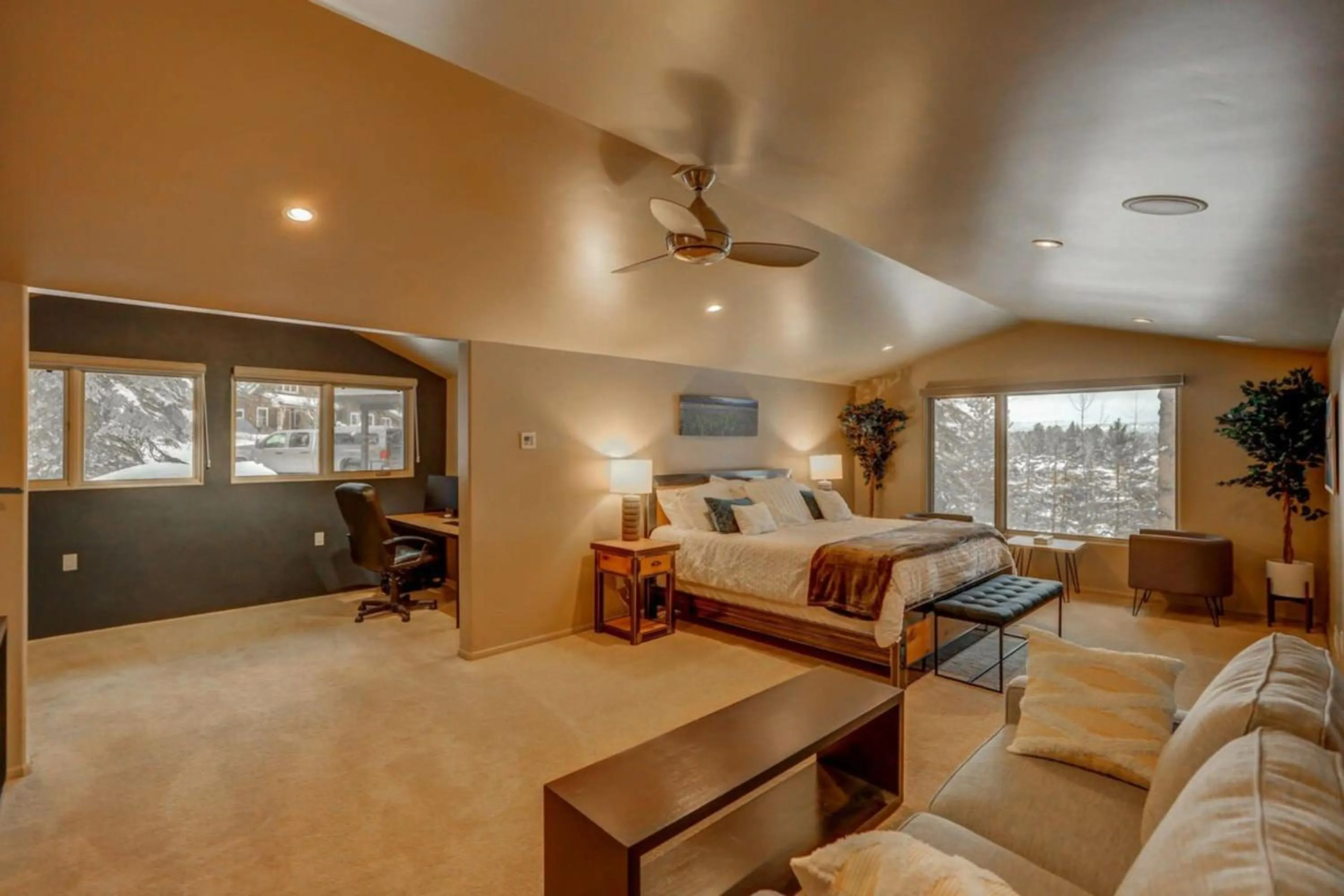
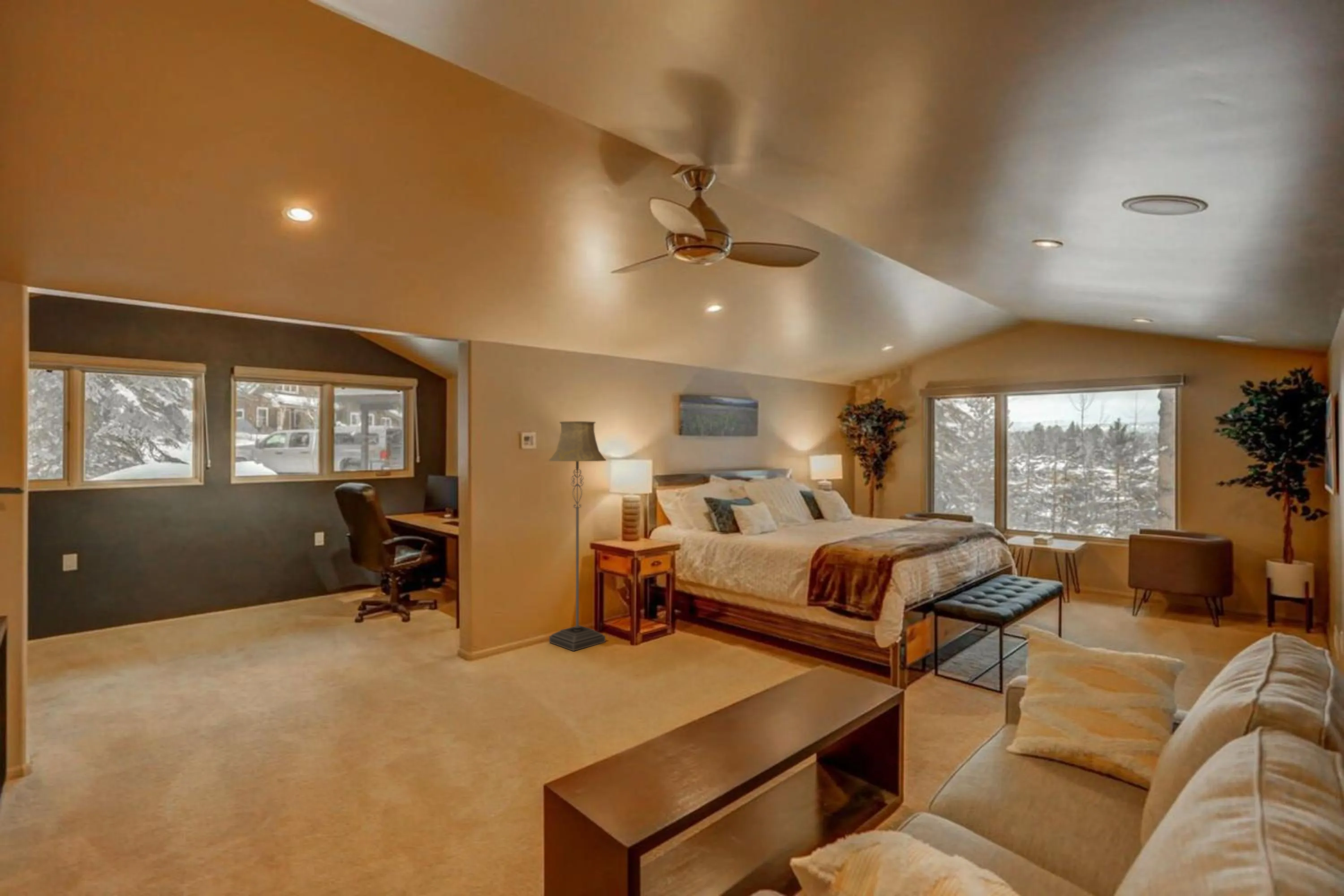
+ floor lamp (577, 532)
